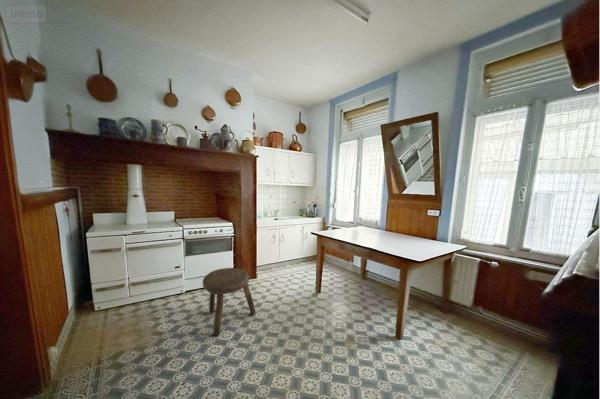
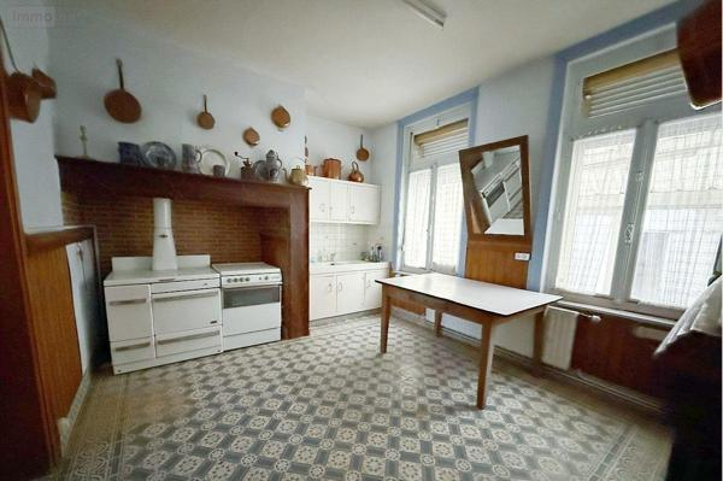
- stool (227, 293)
